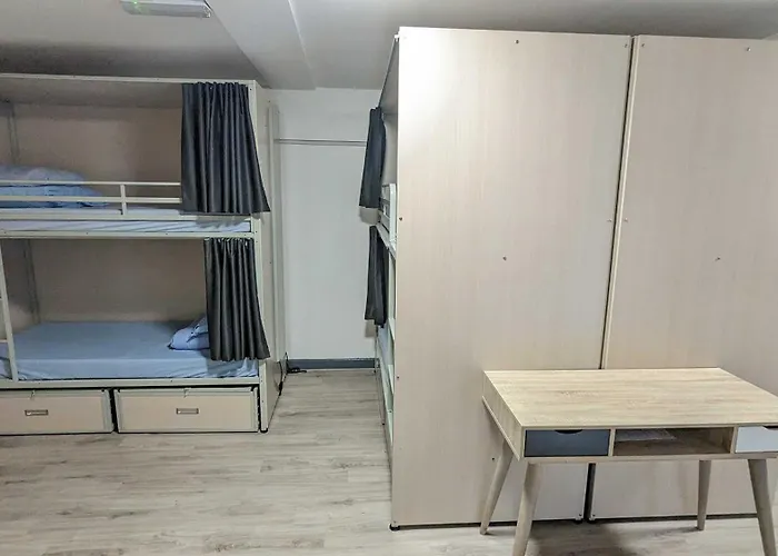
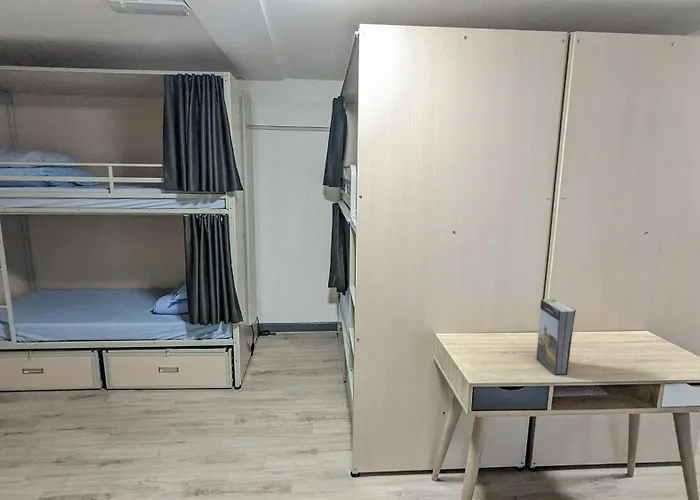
+ book (553, 334)
